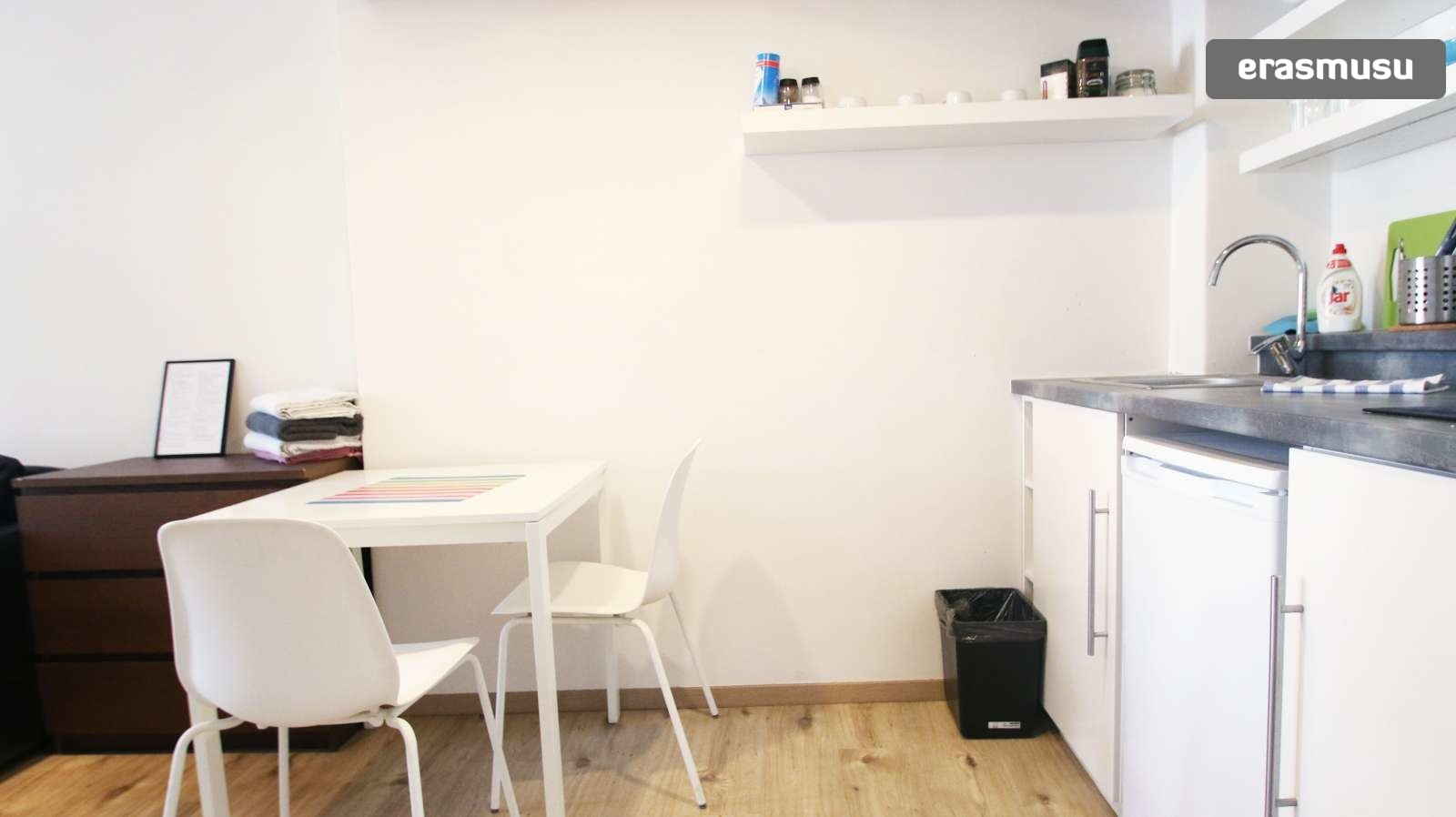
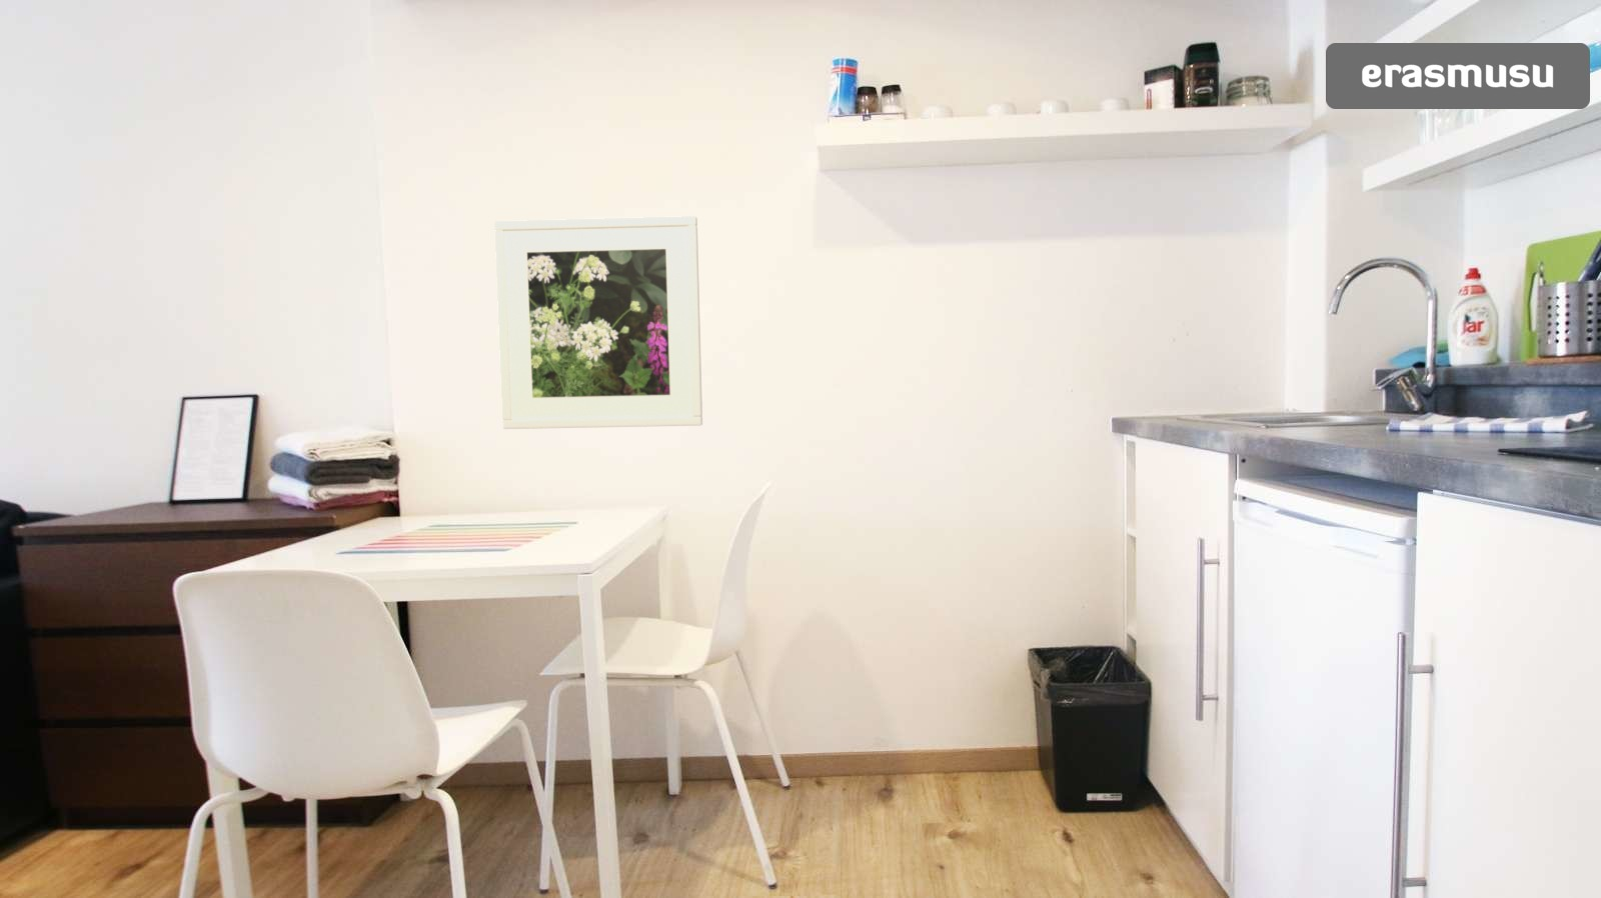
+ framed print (598, 324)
